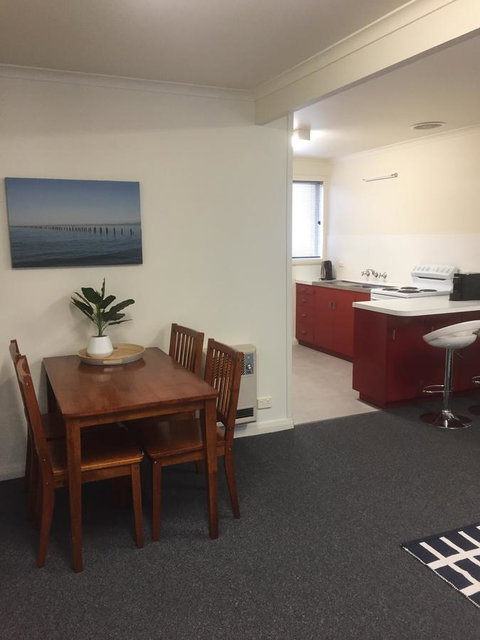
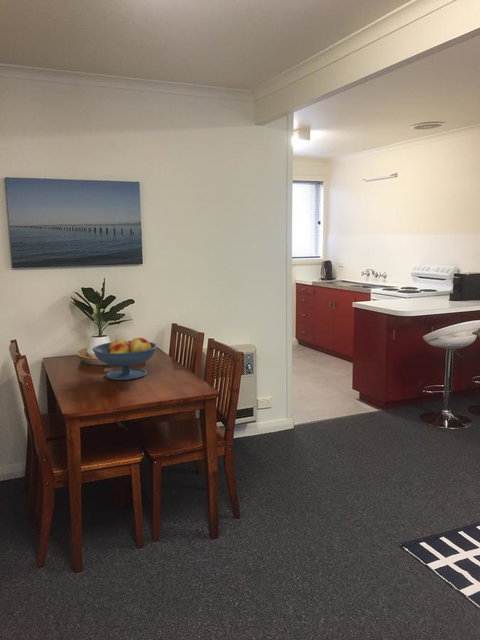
+ fruit bowl (125, 355)
